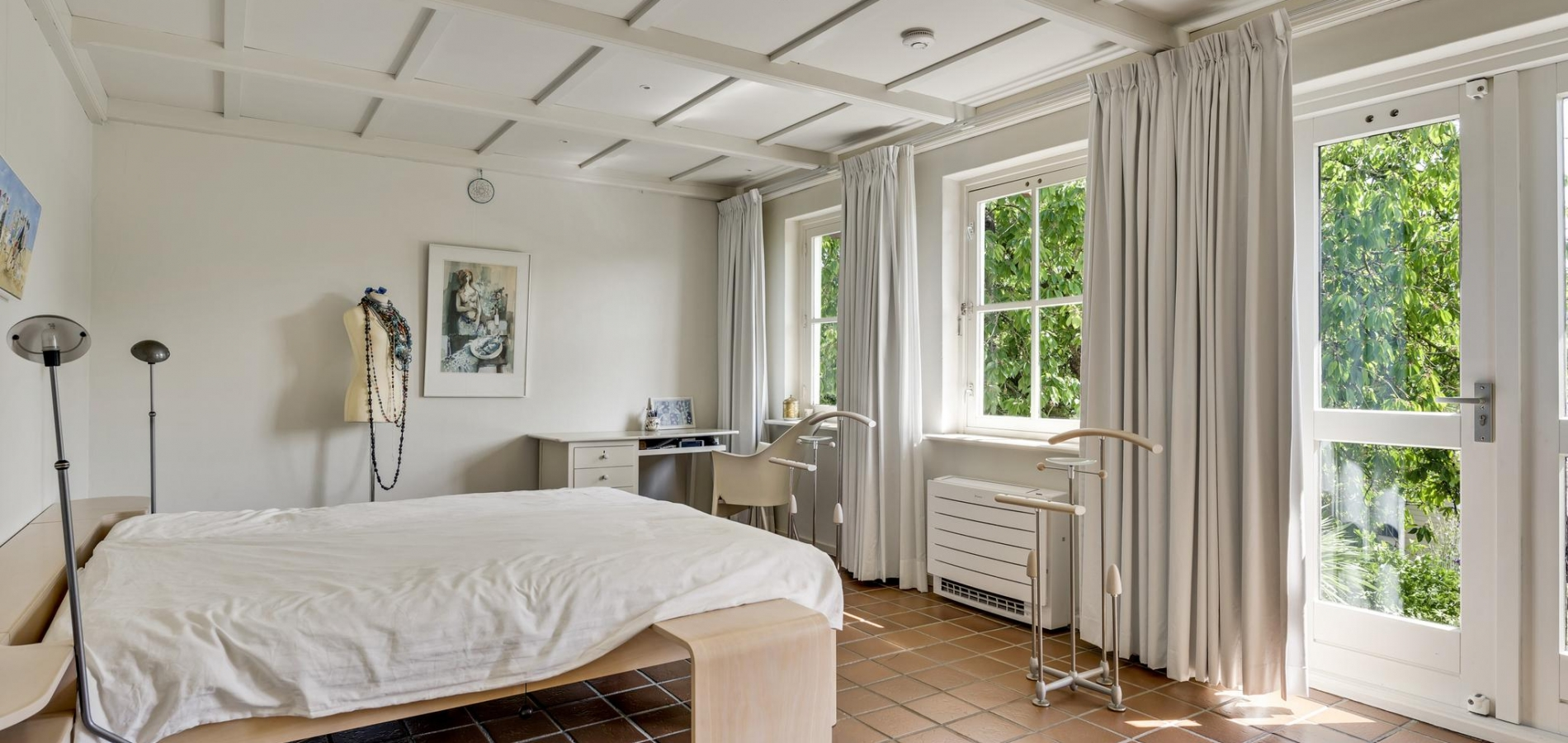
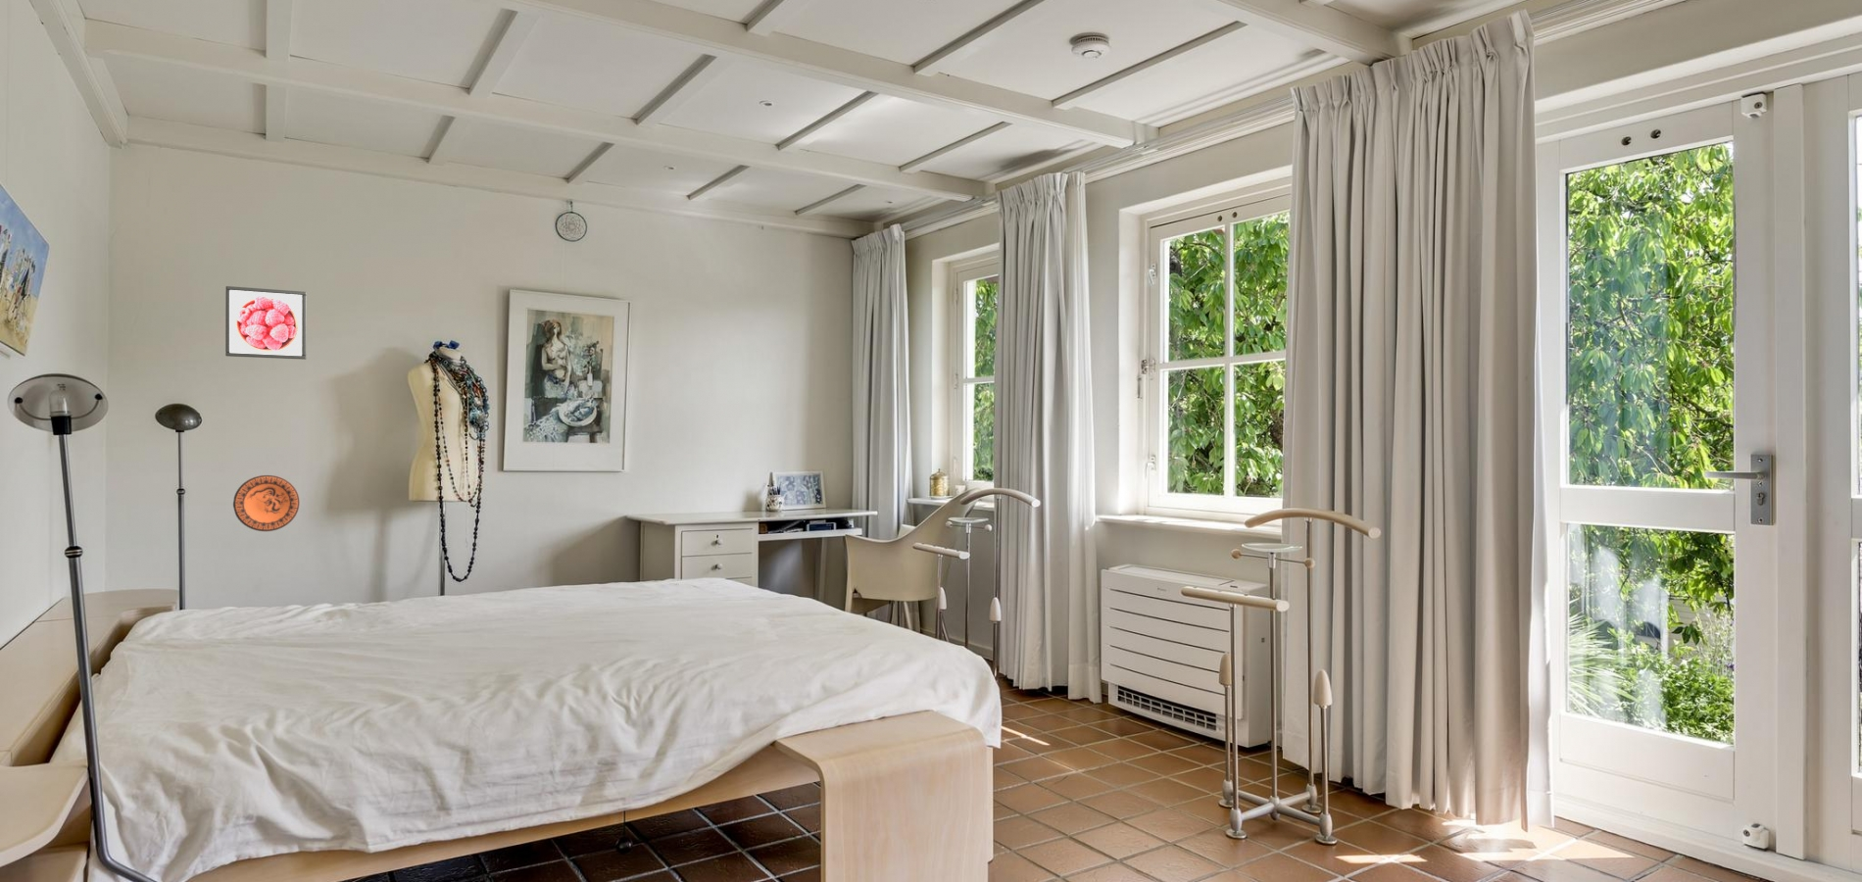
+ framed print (266, 323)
+ decorative plate (266, 503)
